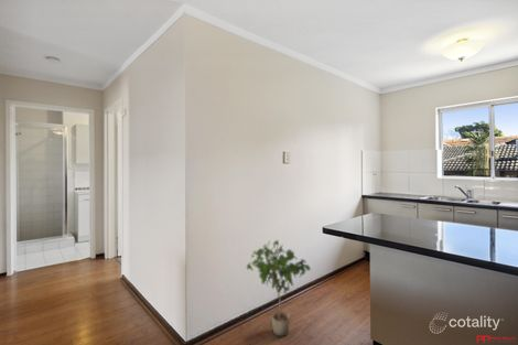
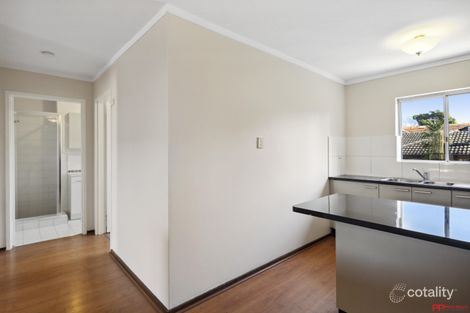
- potted plant (277, 289)
